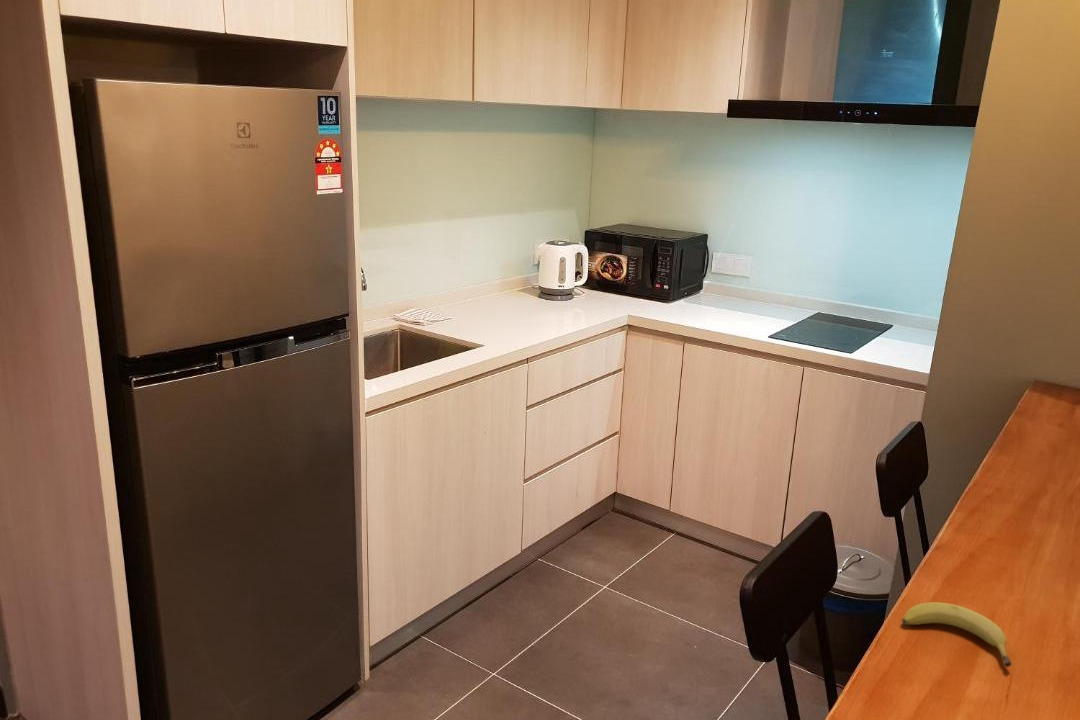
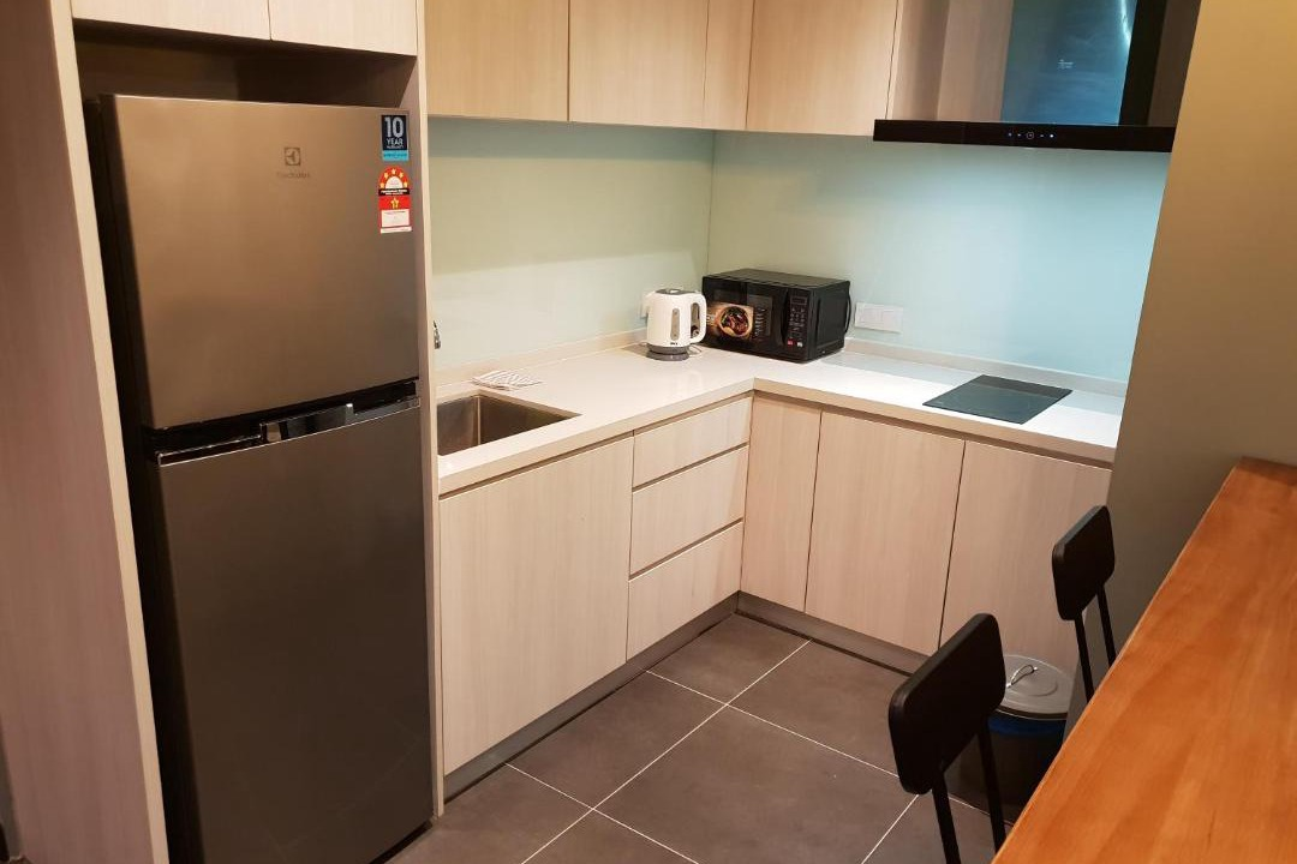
- fruit (961, 626)
